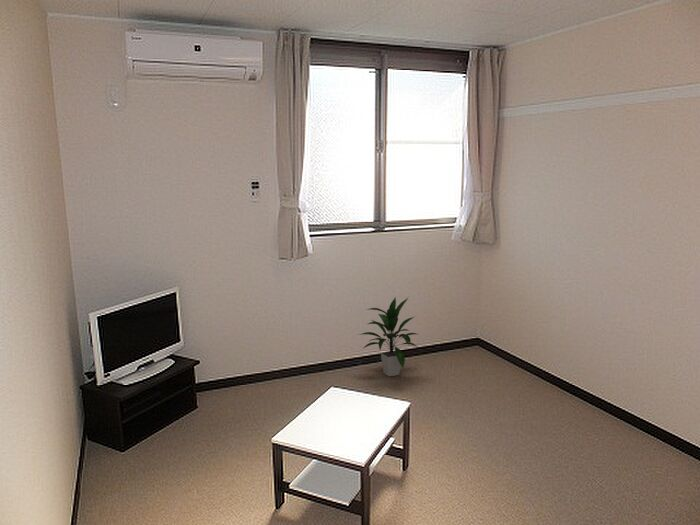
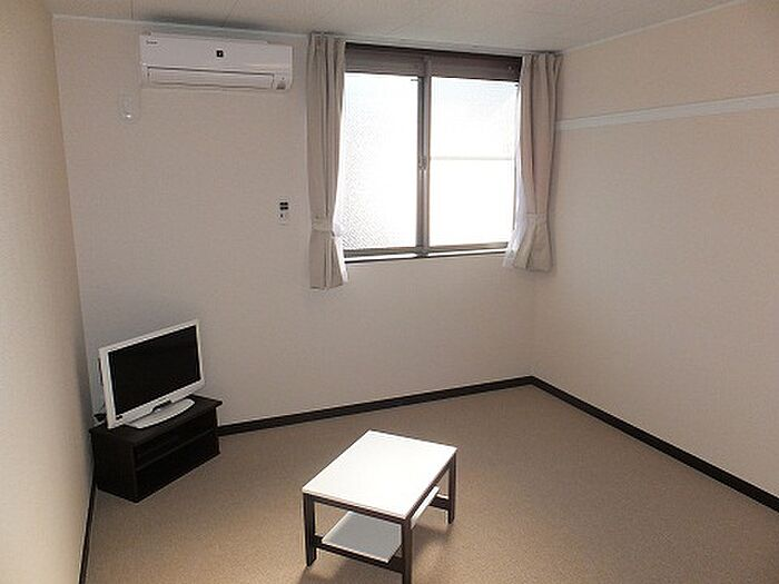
- indoor plant (391, 336)
